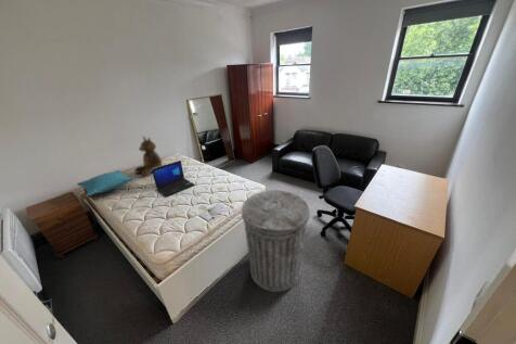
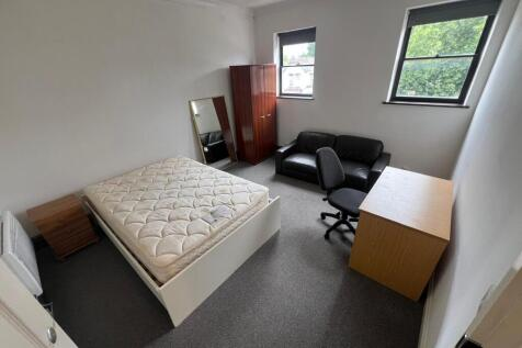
- trash can (274, 240)
- laptop (173, 177)
- teddy bear (145, 155)
- pillow (105, 181)
